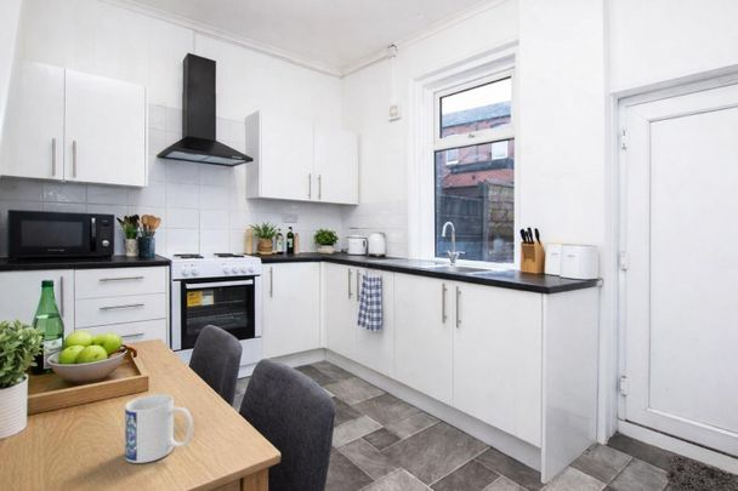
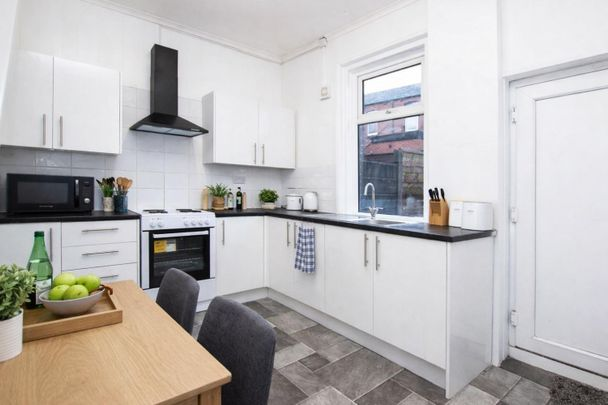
- mug (160, 426)
